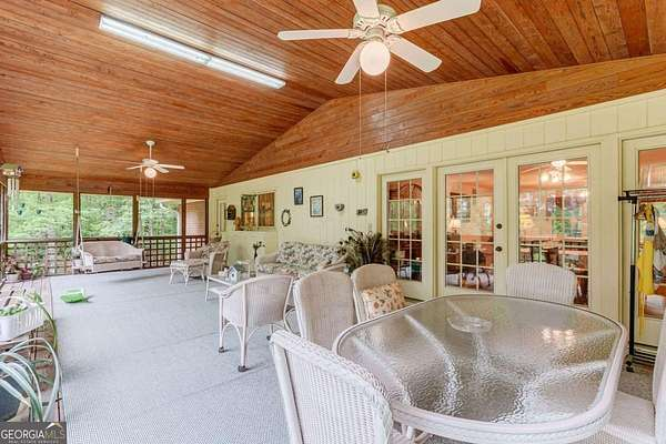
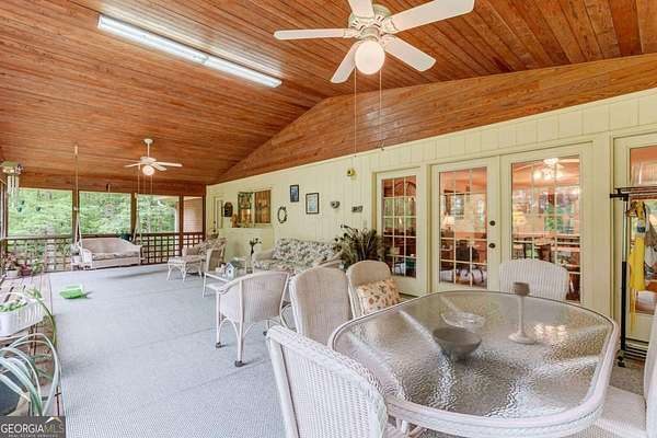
+ bowl (456, 345)
+ candle holder (521, 311)
